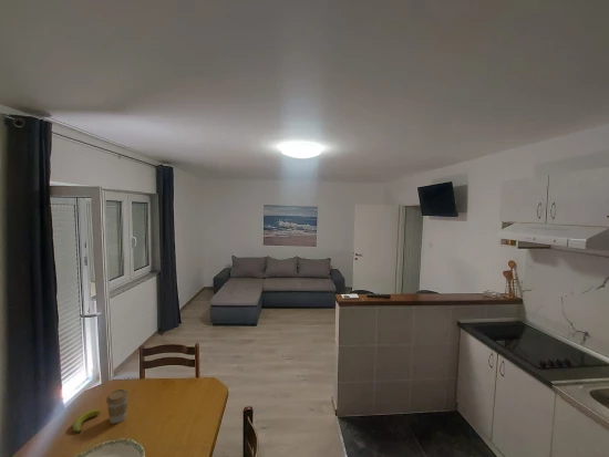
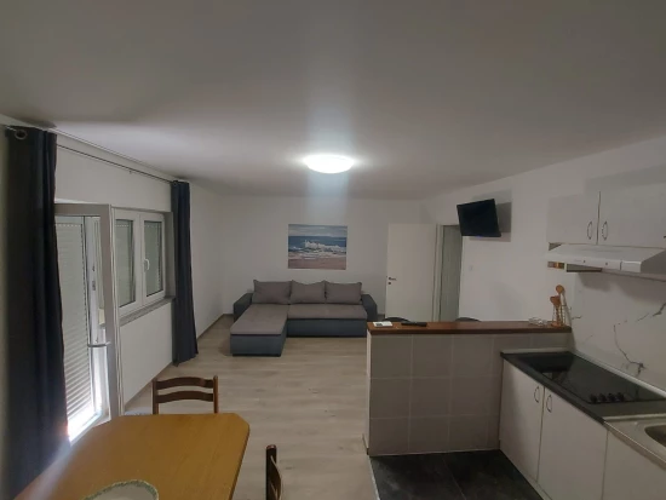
- coffee cup (117, 405)
- banana (84, 419)
